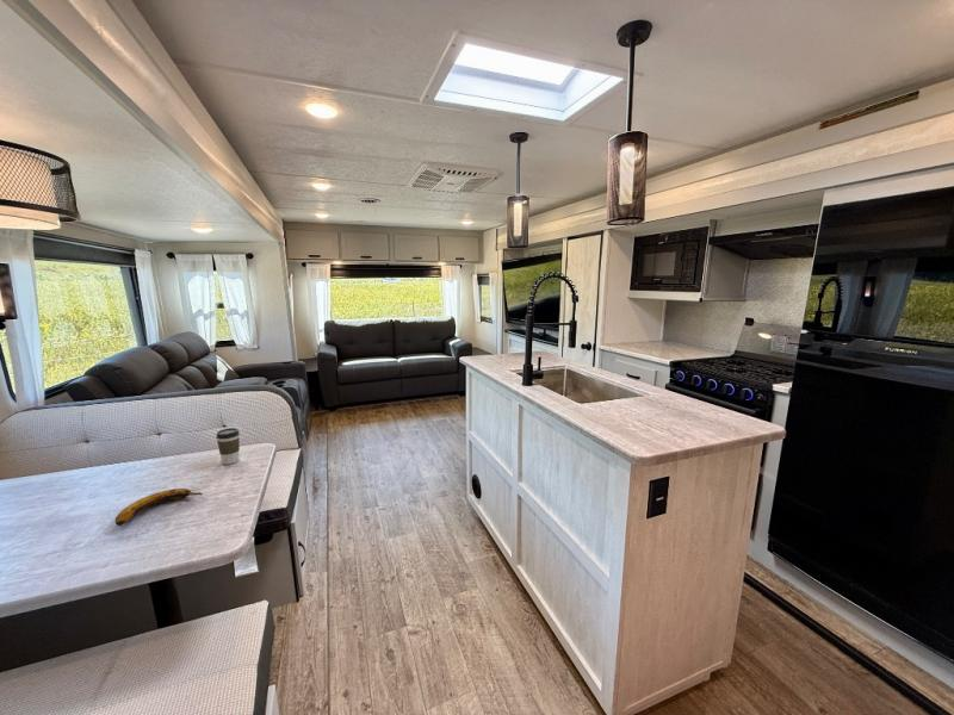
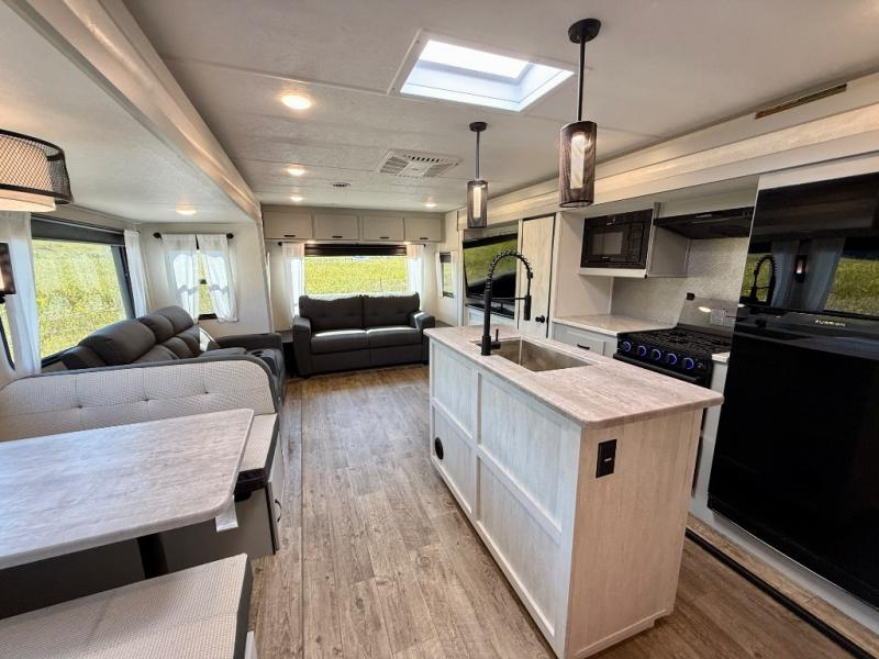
- coffee cup (229, 446)
- banana (155, 504)
